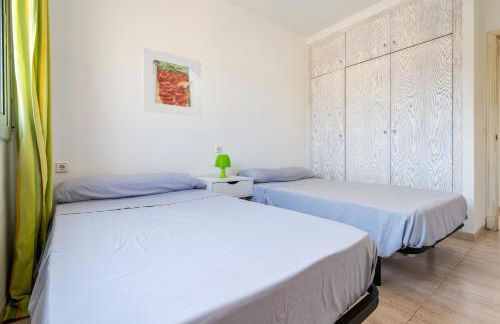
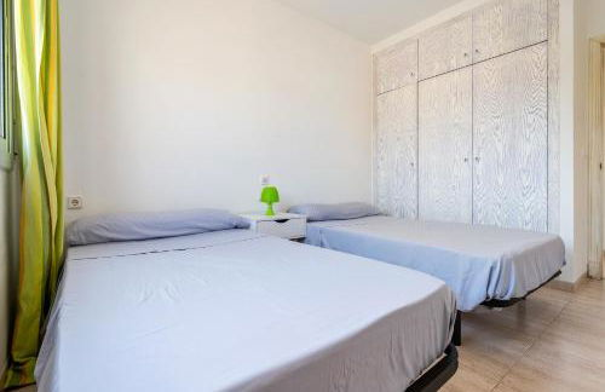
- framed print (174, 84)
